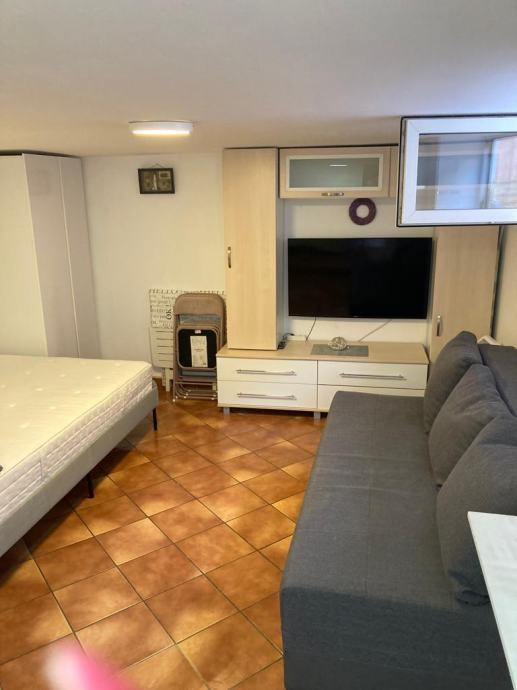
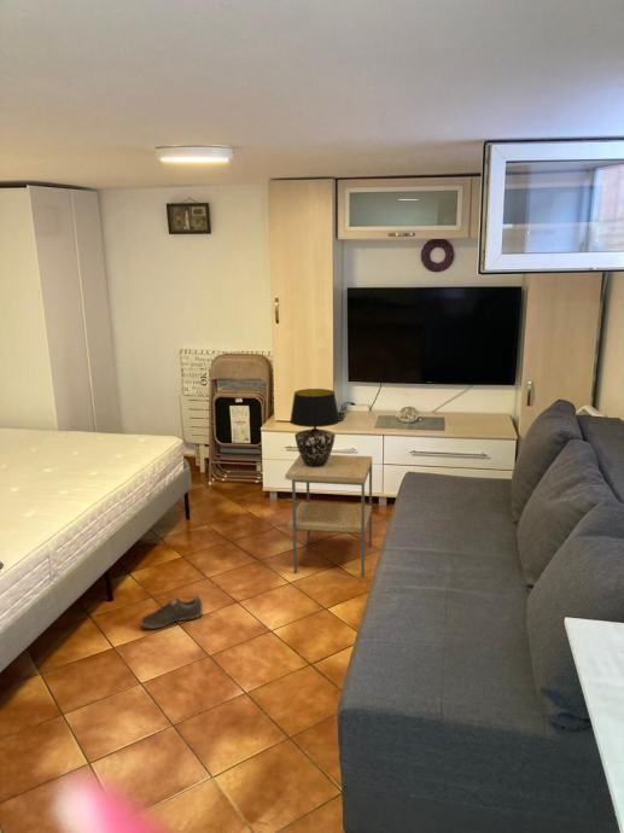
+ sneaker (170, 608)
+ side table (331, 512)
+ table lamp (314, 429)
